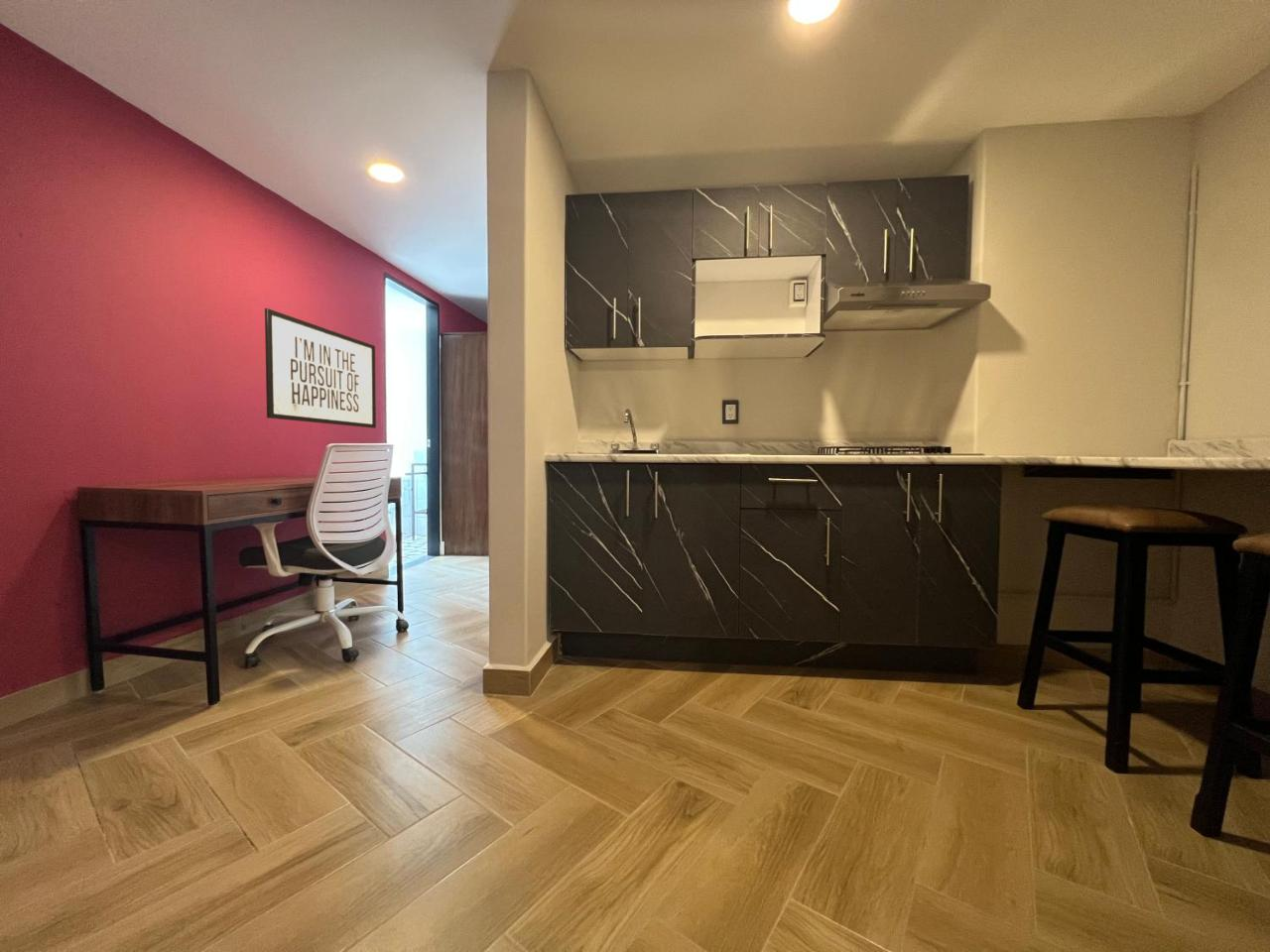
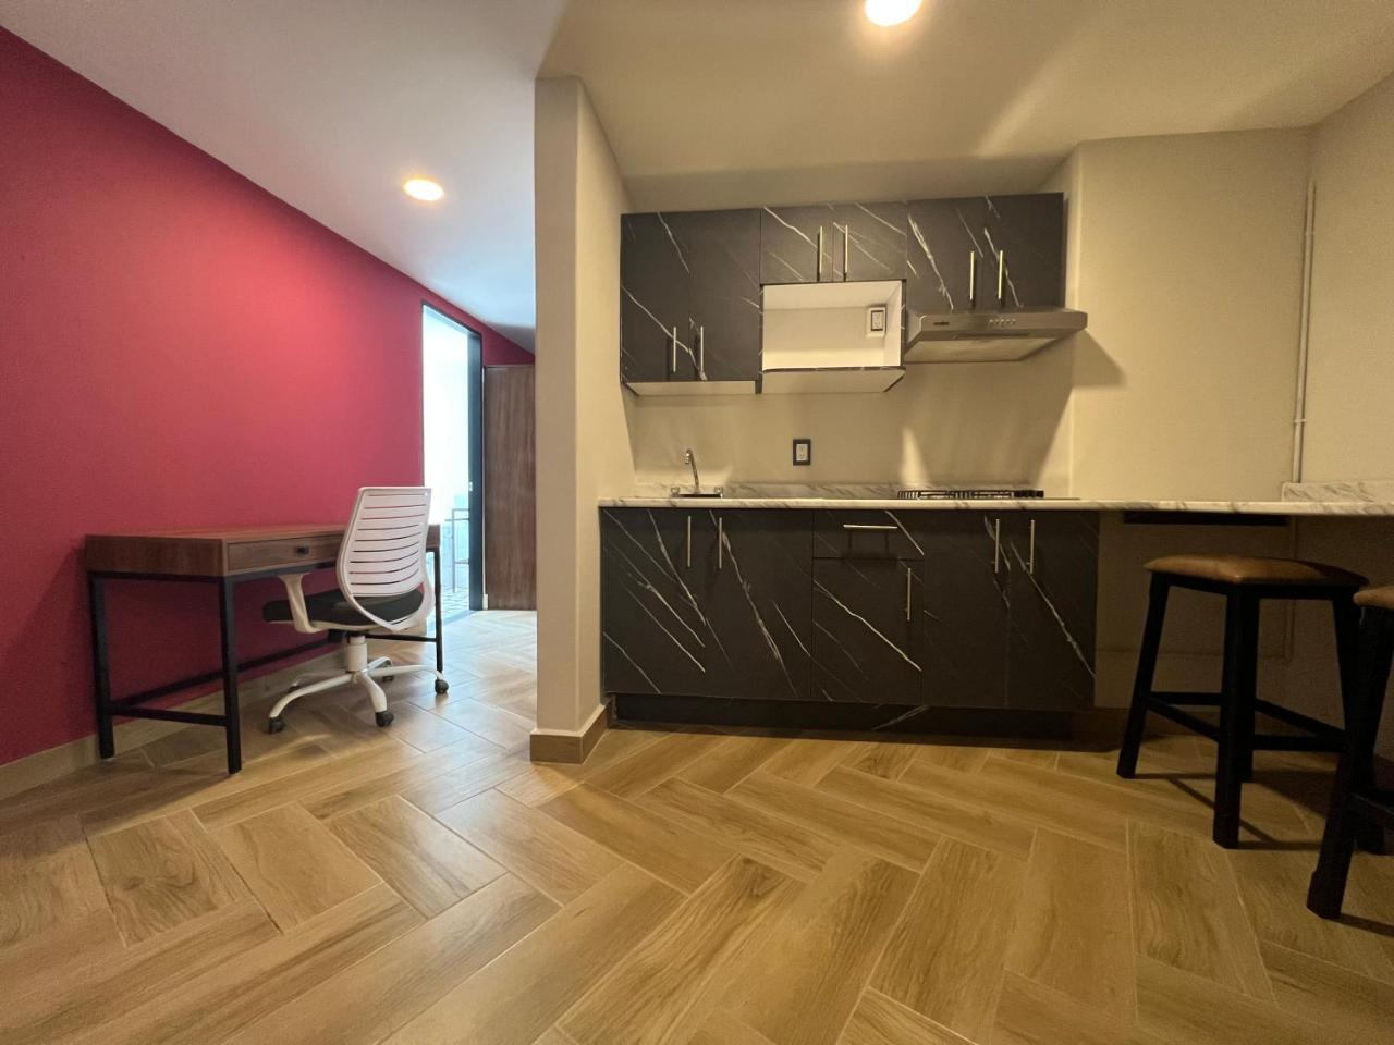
- mirror (328, 377)
